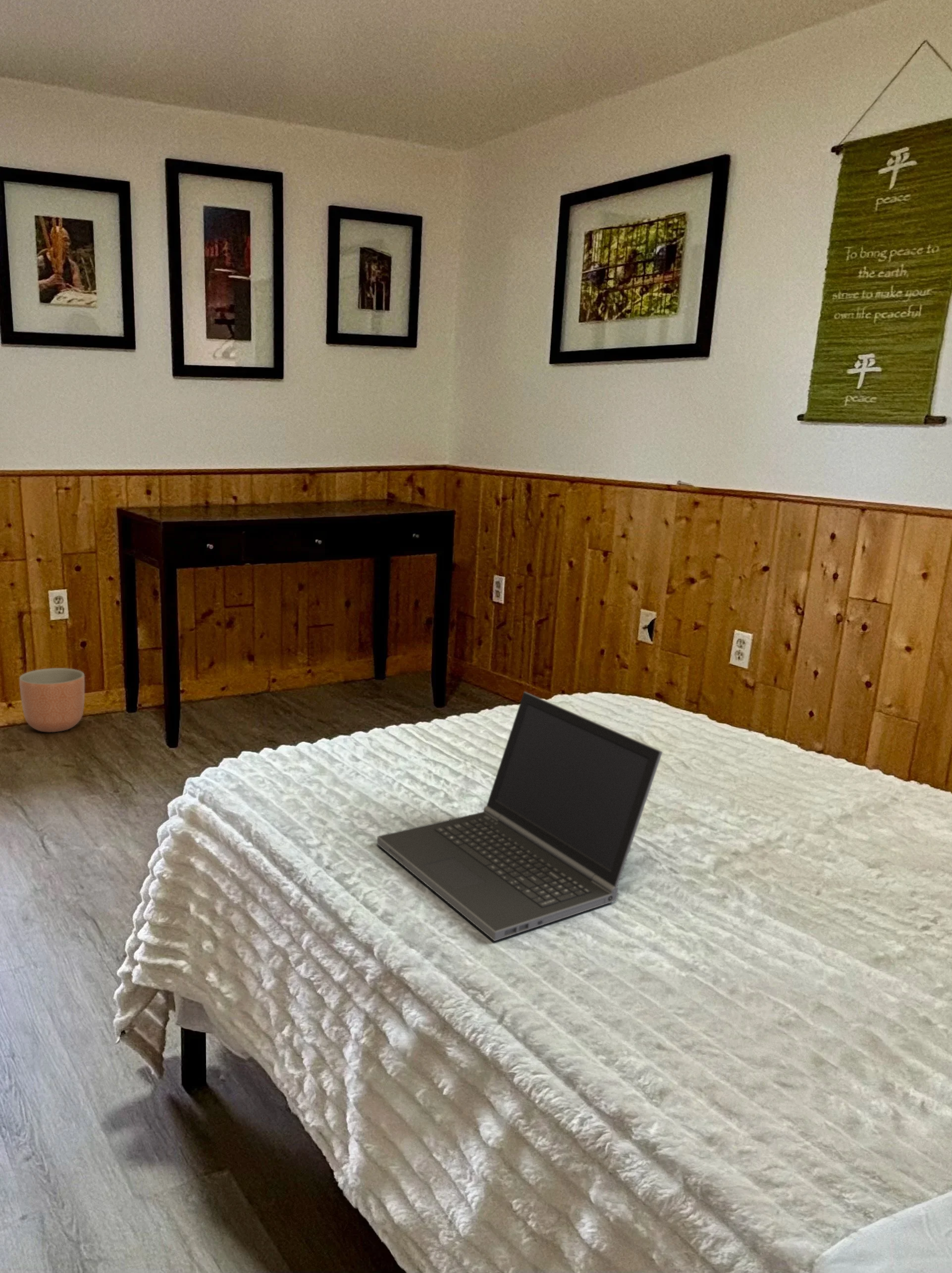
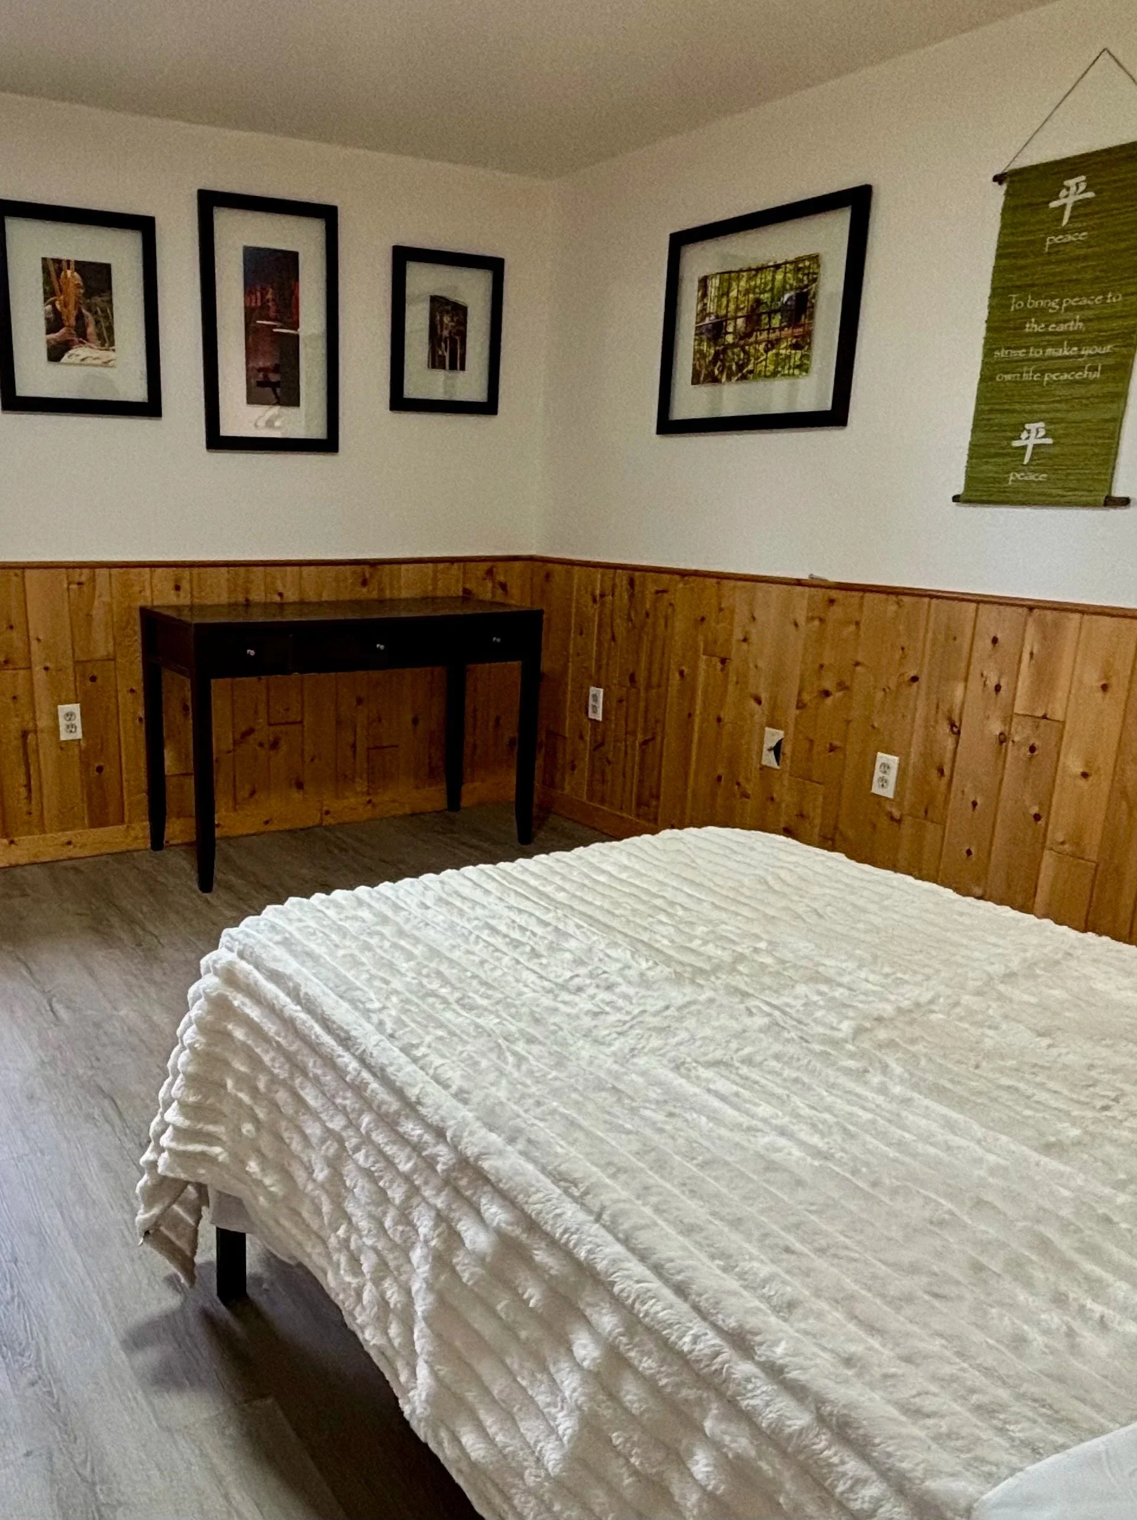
- laptop computer (512, 800)
- planter (53, 701)
